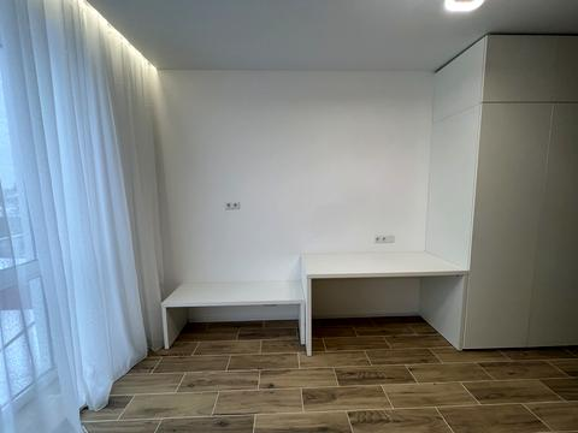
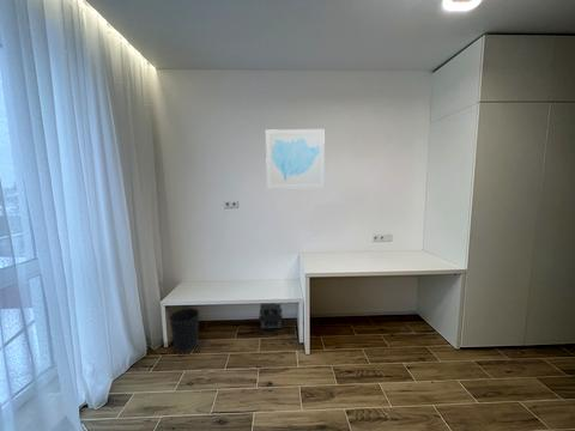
+ speaker (271, 310)
+ wastebasket (184, 329)
+ wall art (295, 159)
